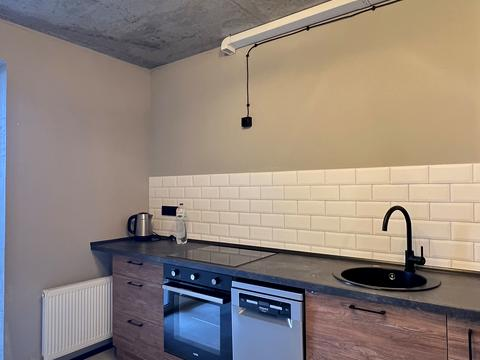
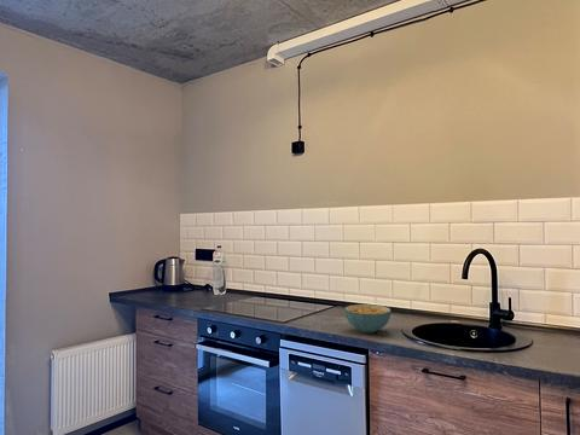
+ cereal bowl (367, 319)
